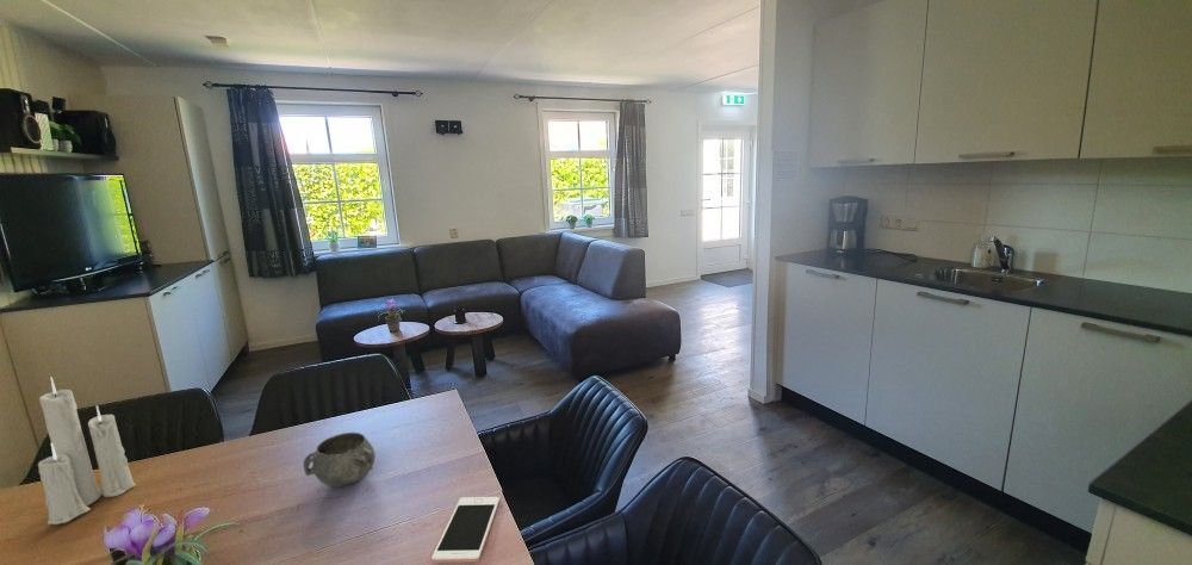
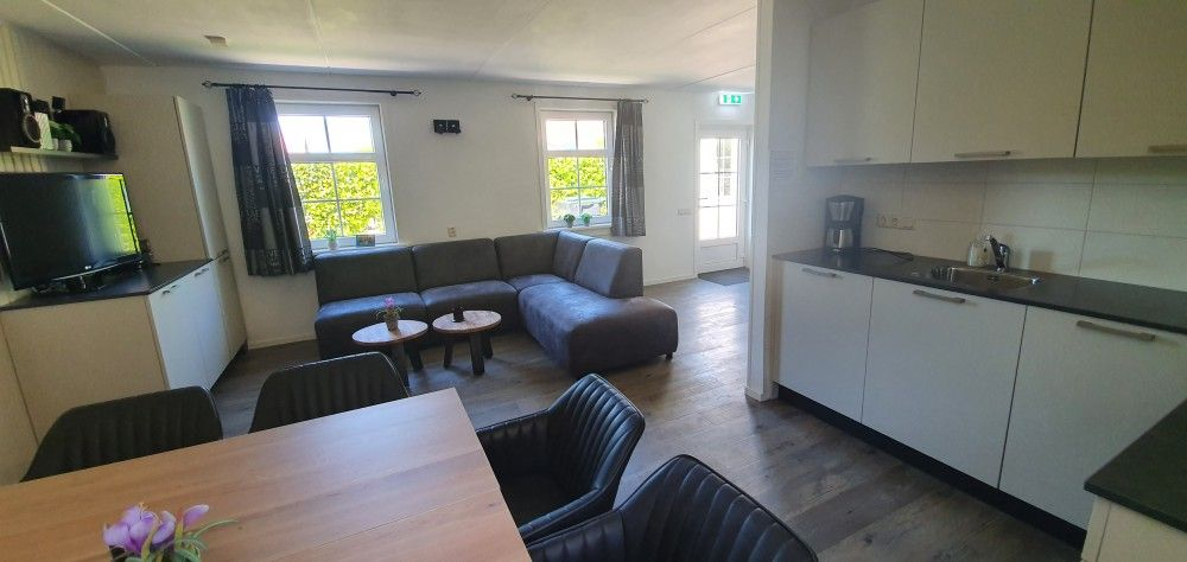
- cell phone (468, 527)
- decorative bowl (349, 459)
- candle (72, 437)
